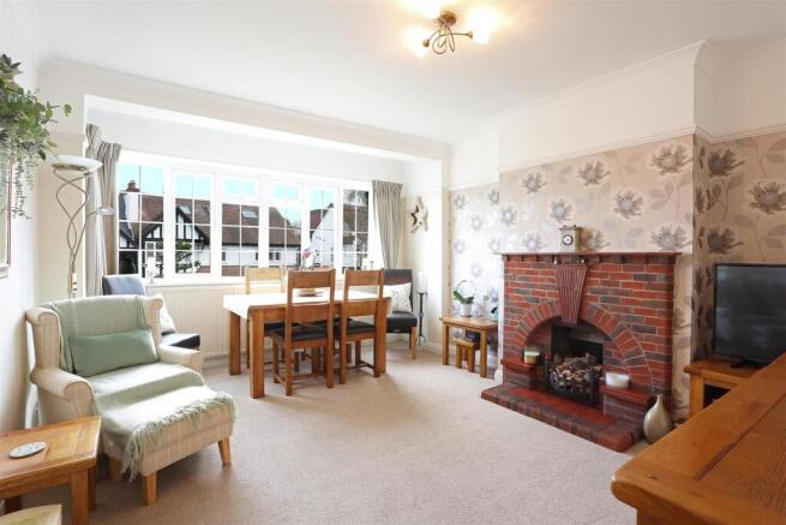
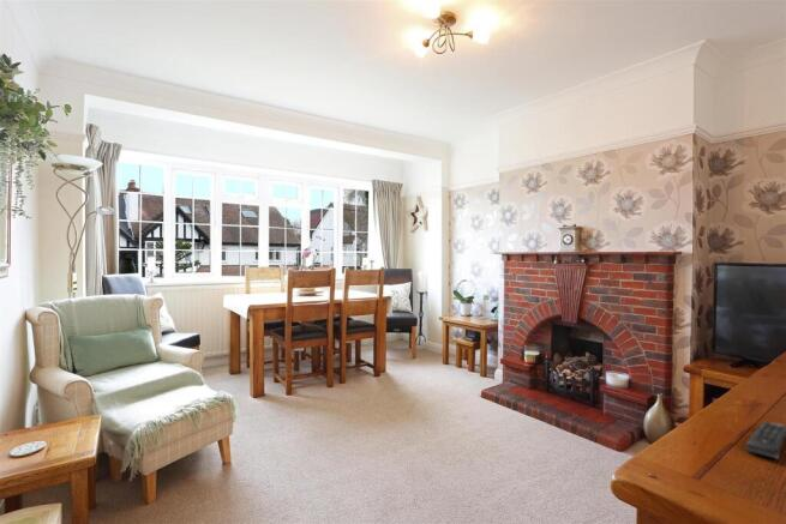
+ remote control (769, 435)
